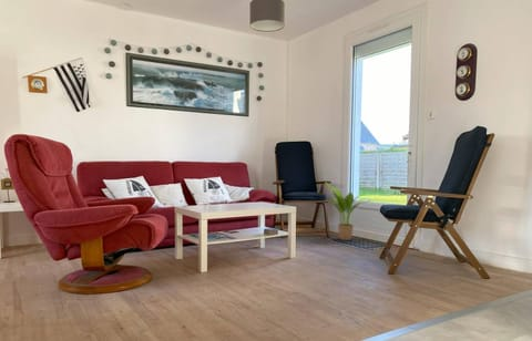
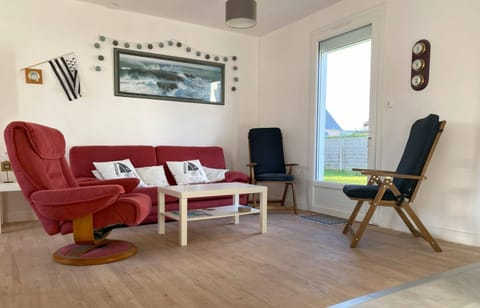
- potted plant (344, 211)
